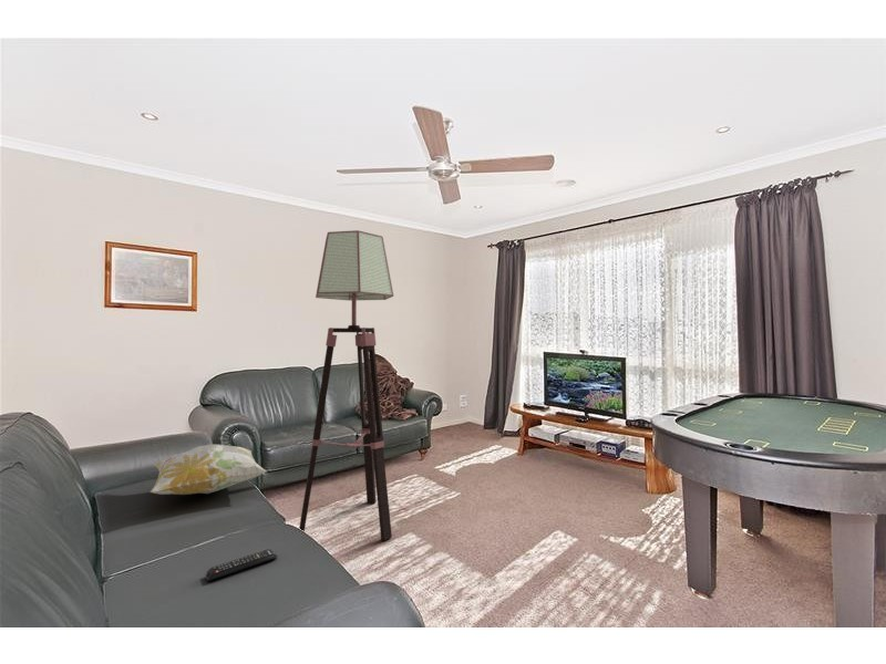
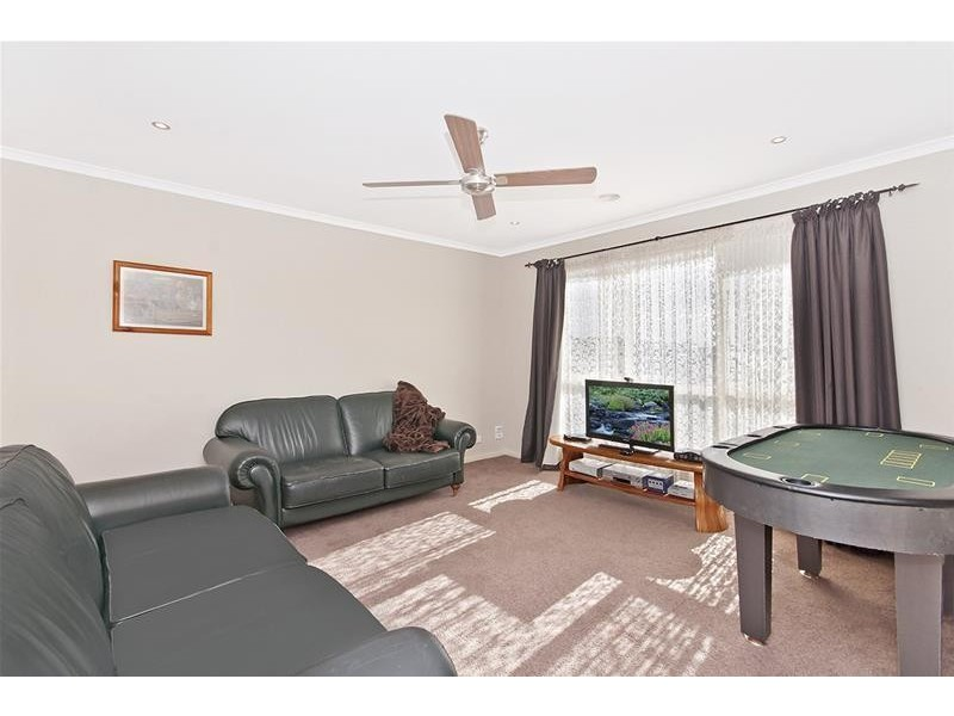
- decorative pillow (208, 468)
- remote control (243, 563)
- floor lamp (359, 378)
